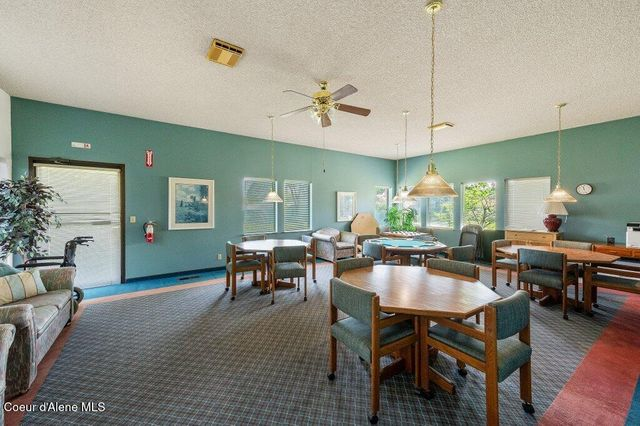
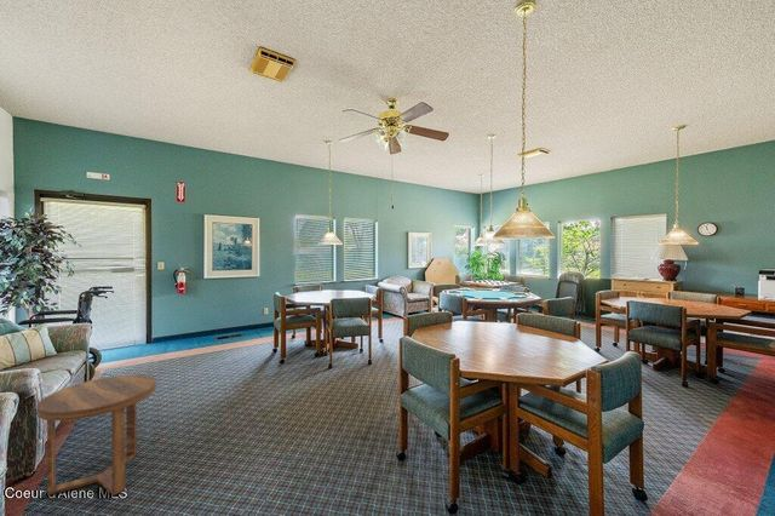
+ side table (111, 434)
